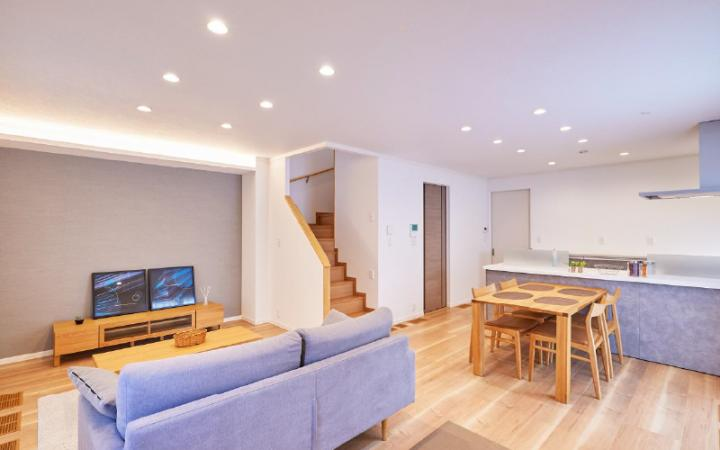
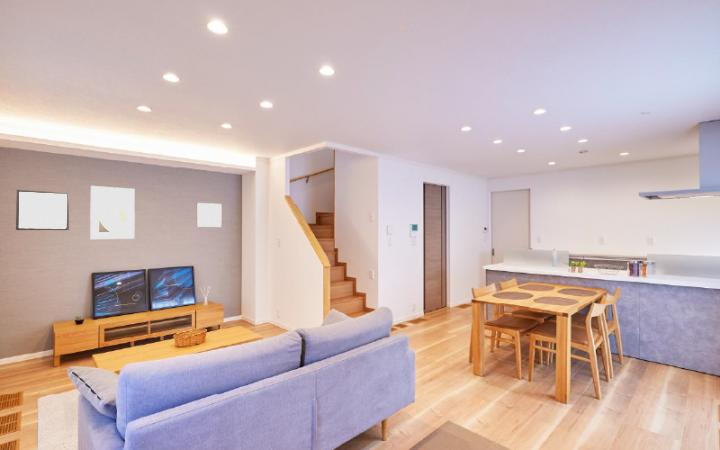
+ wall art (43, 210)
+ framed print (113, 213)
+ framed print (209, 215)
